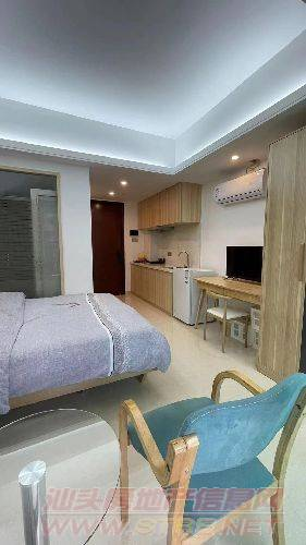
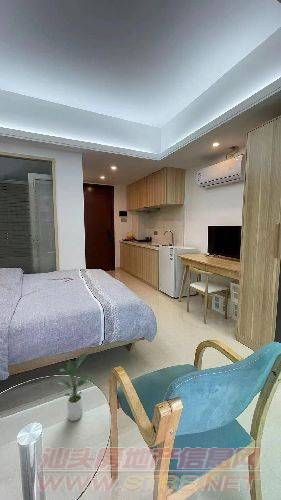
+ potted plant (73, 384)
